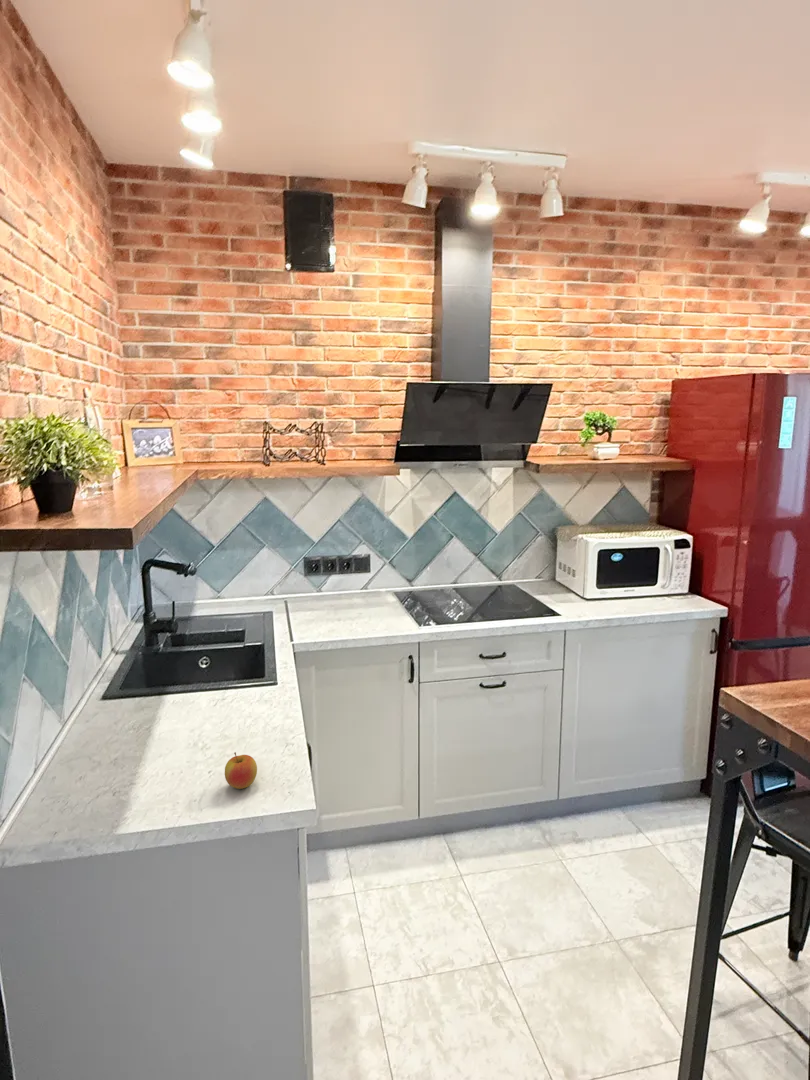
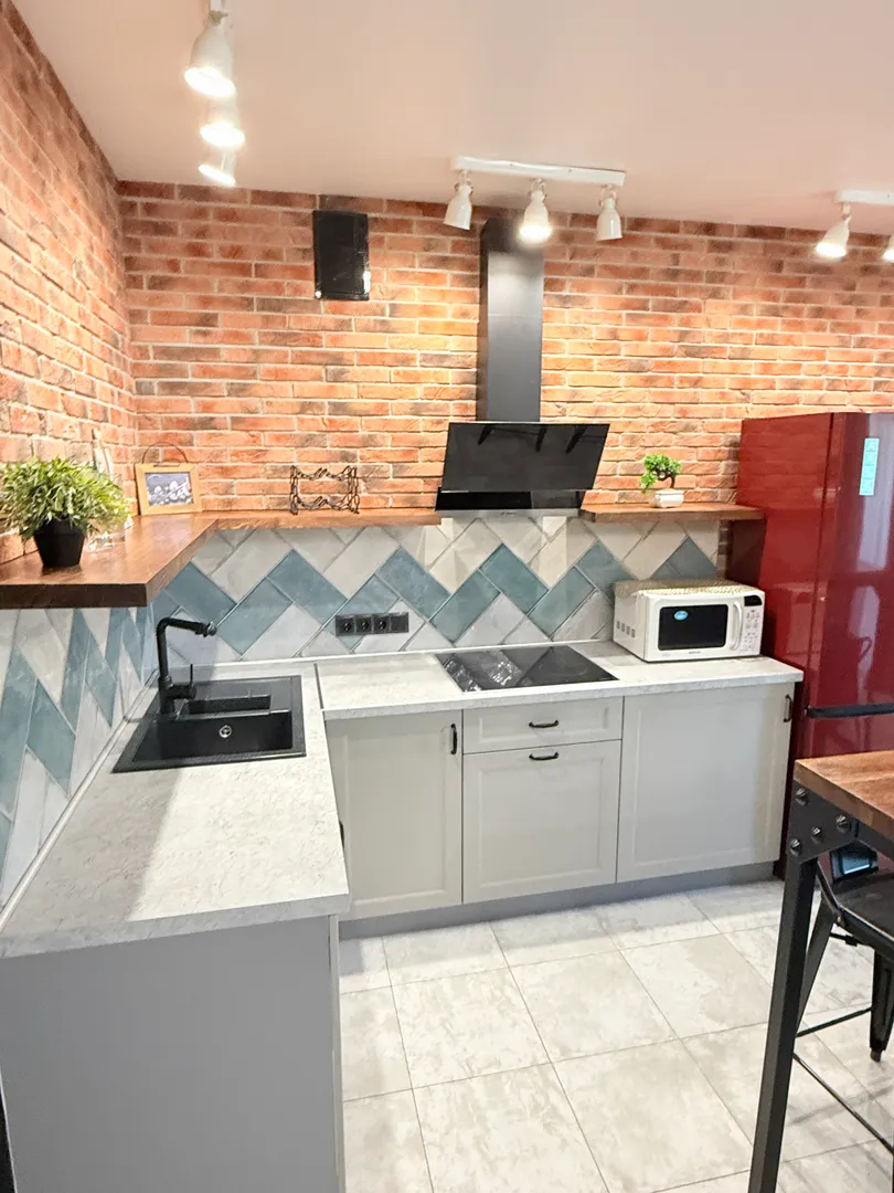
- apple (240, 769)
